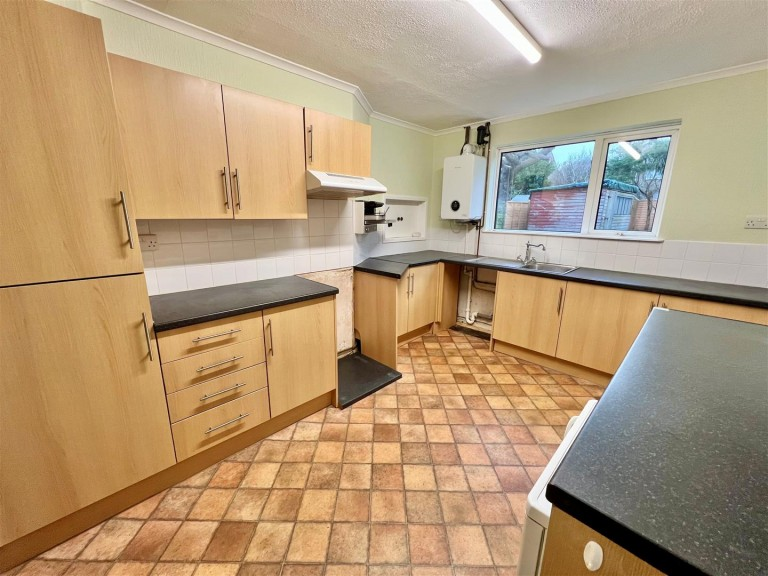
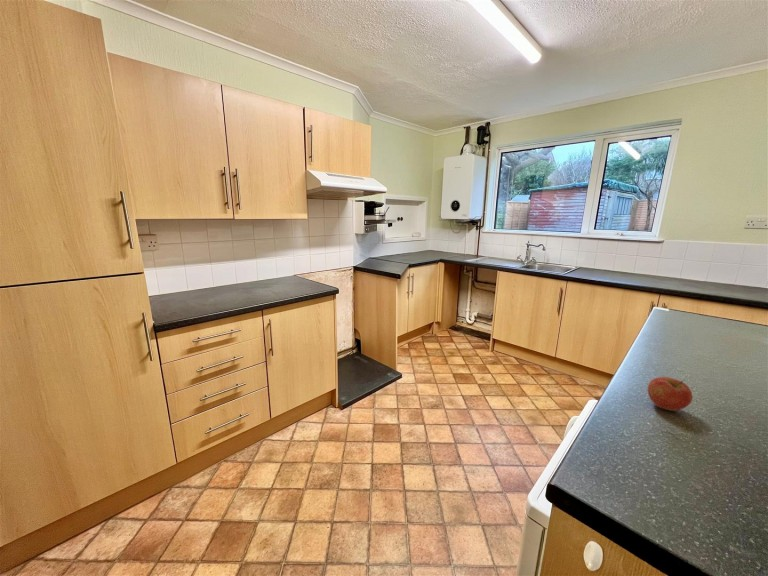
+ apple (669, 392)
